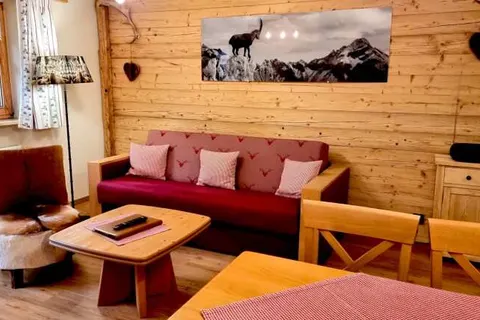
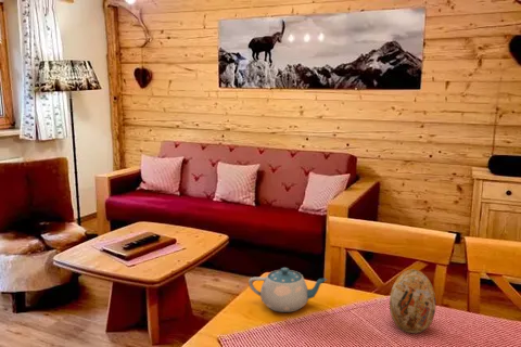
+ decorative egg (412, 298)
+ chinaware (287, 286)
